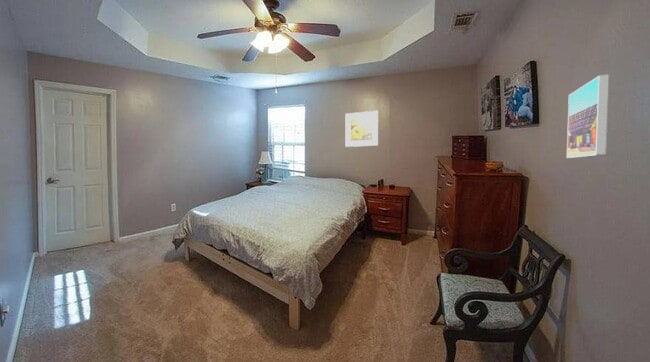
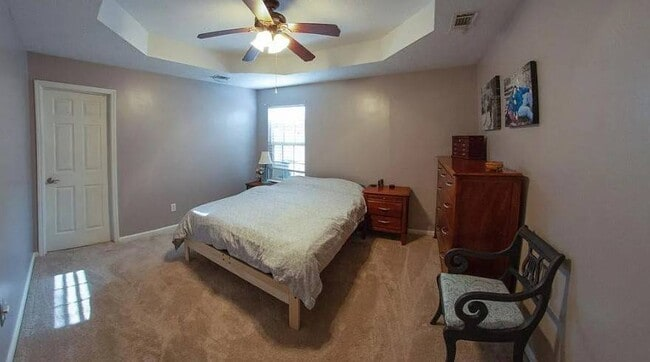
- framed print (361, 129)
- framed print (585, 121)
